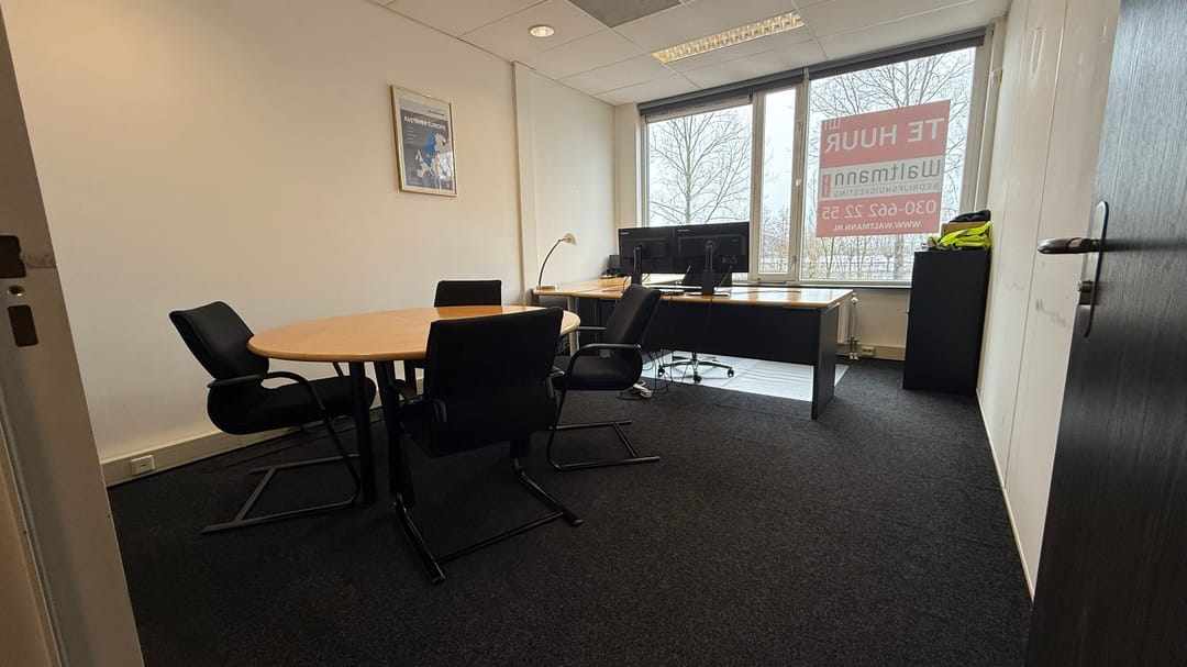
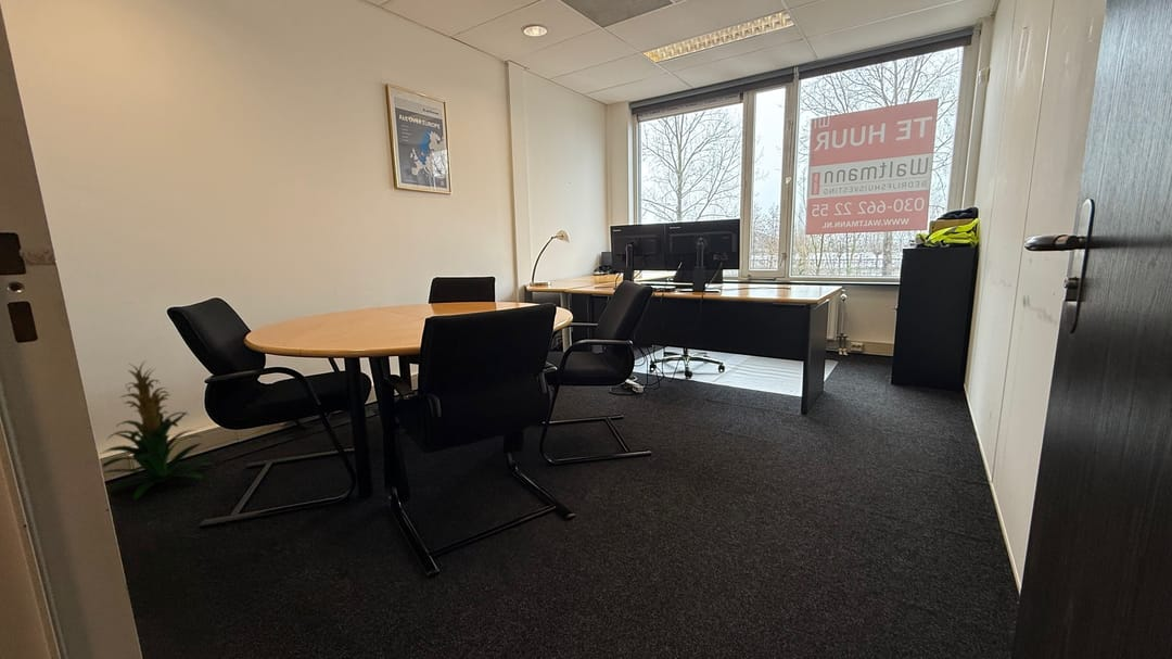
+ indoor plant (151, 422)
